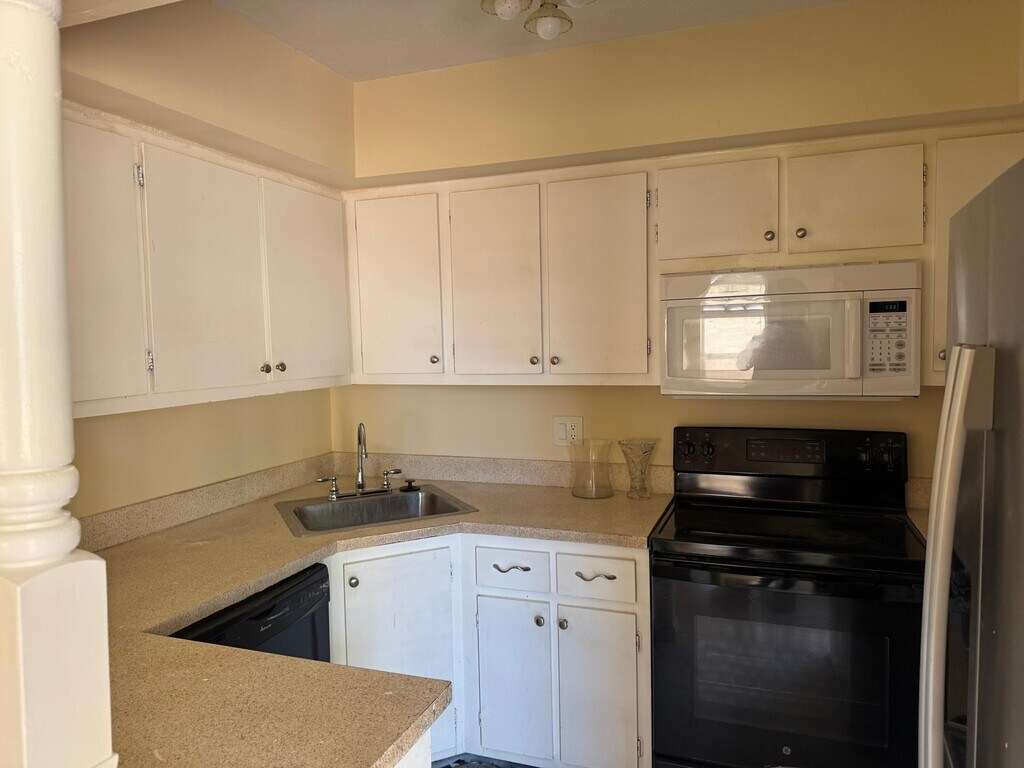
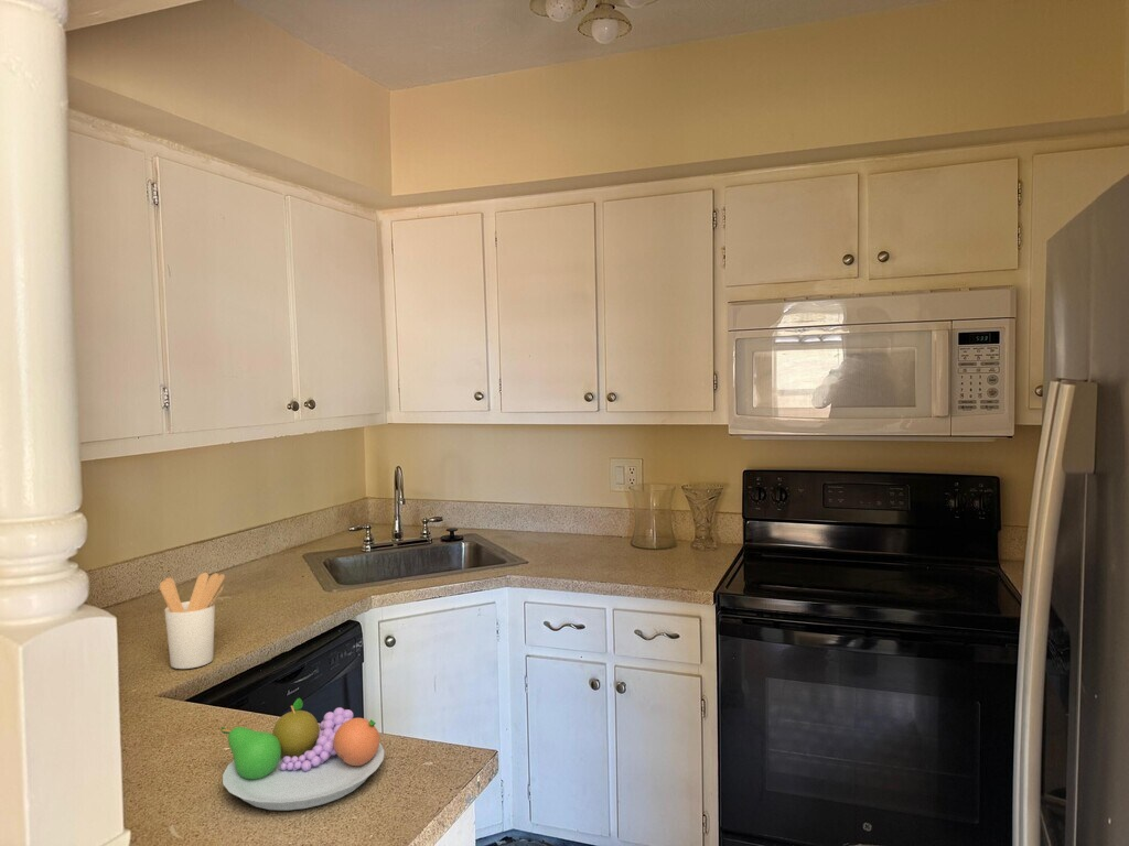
+ utensil holder (197, 617)
+ fruit bowl (300, 746)
